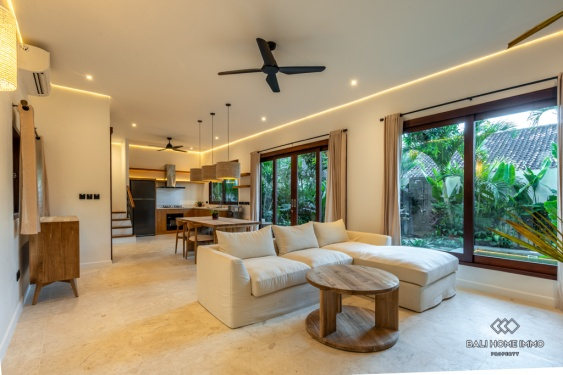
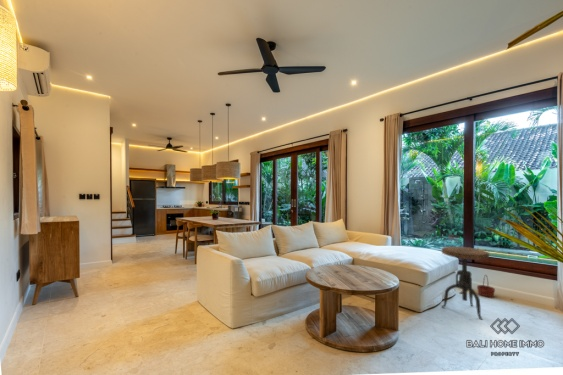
+ basket (484, 285)
+ side table (464, 280)
